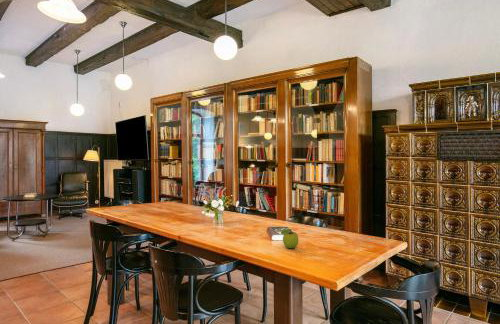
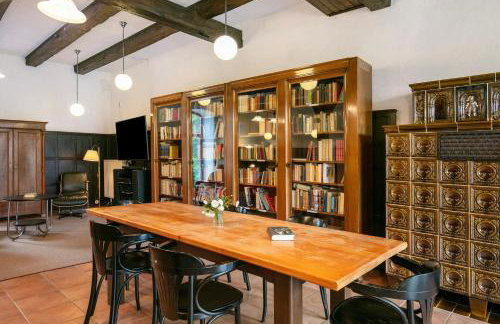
- fruit (289, 238)
